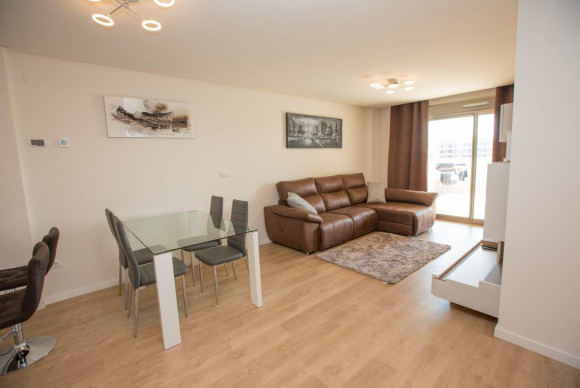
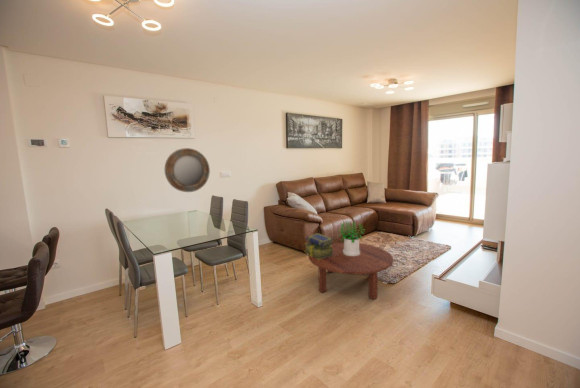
+ coffee table (349, 269)
+ stack of books (319, 245)
+ home mirror (188, 170)
+ potted plant (350, 237)
